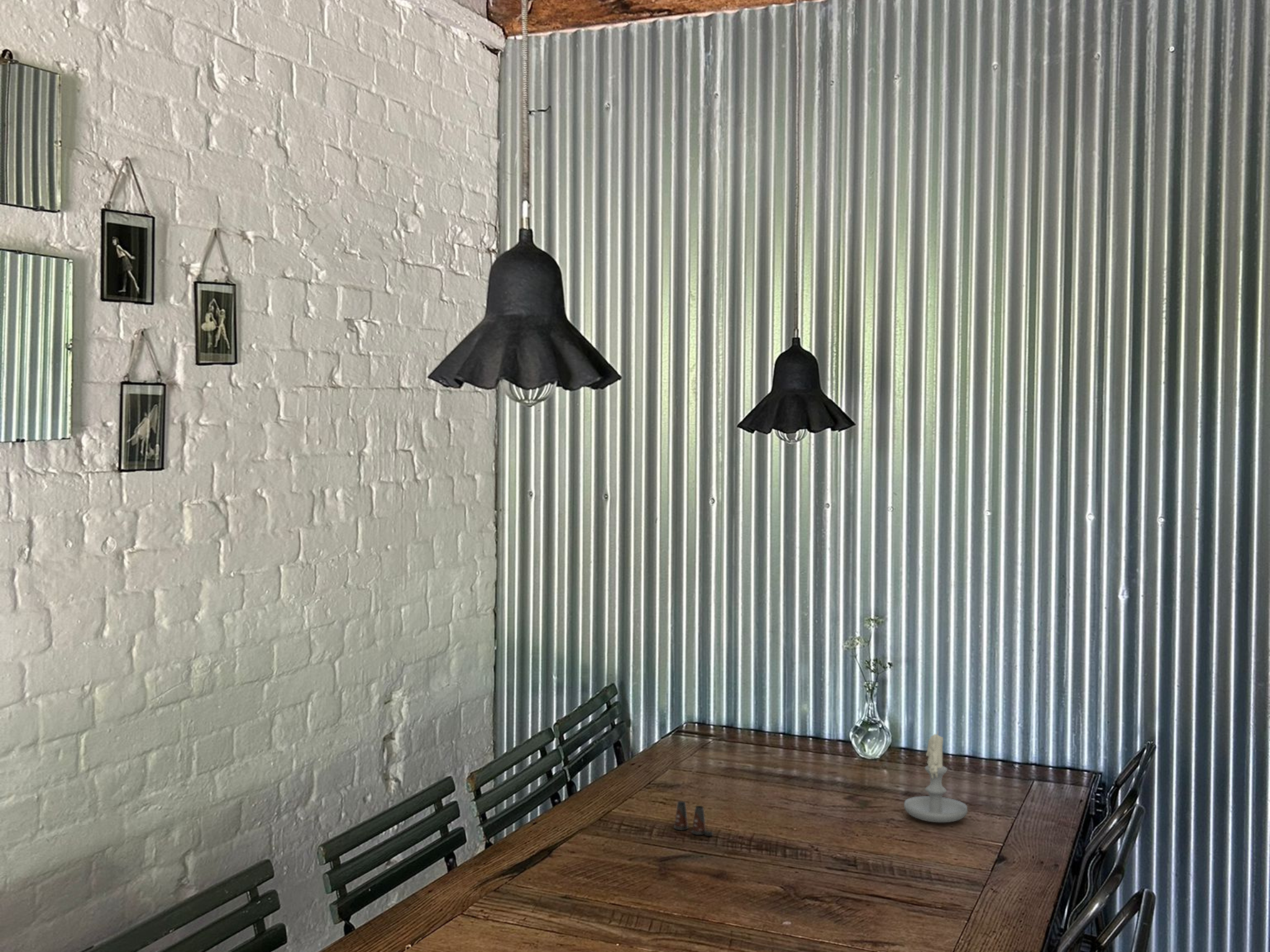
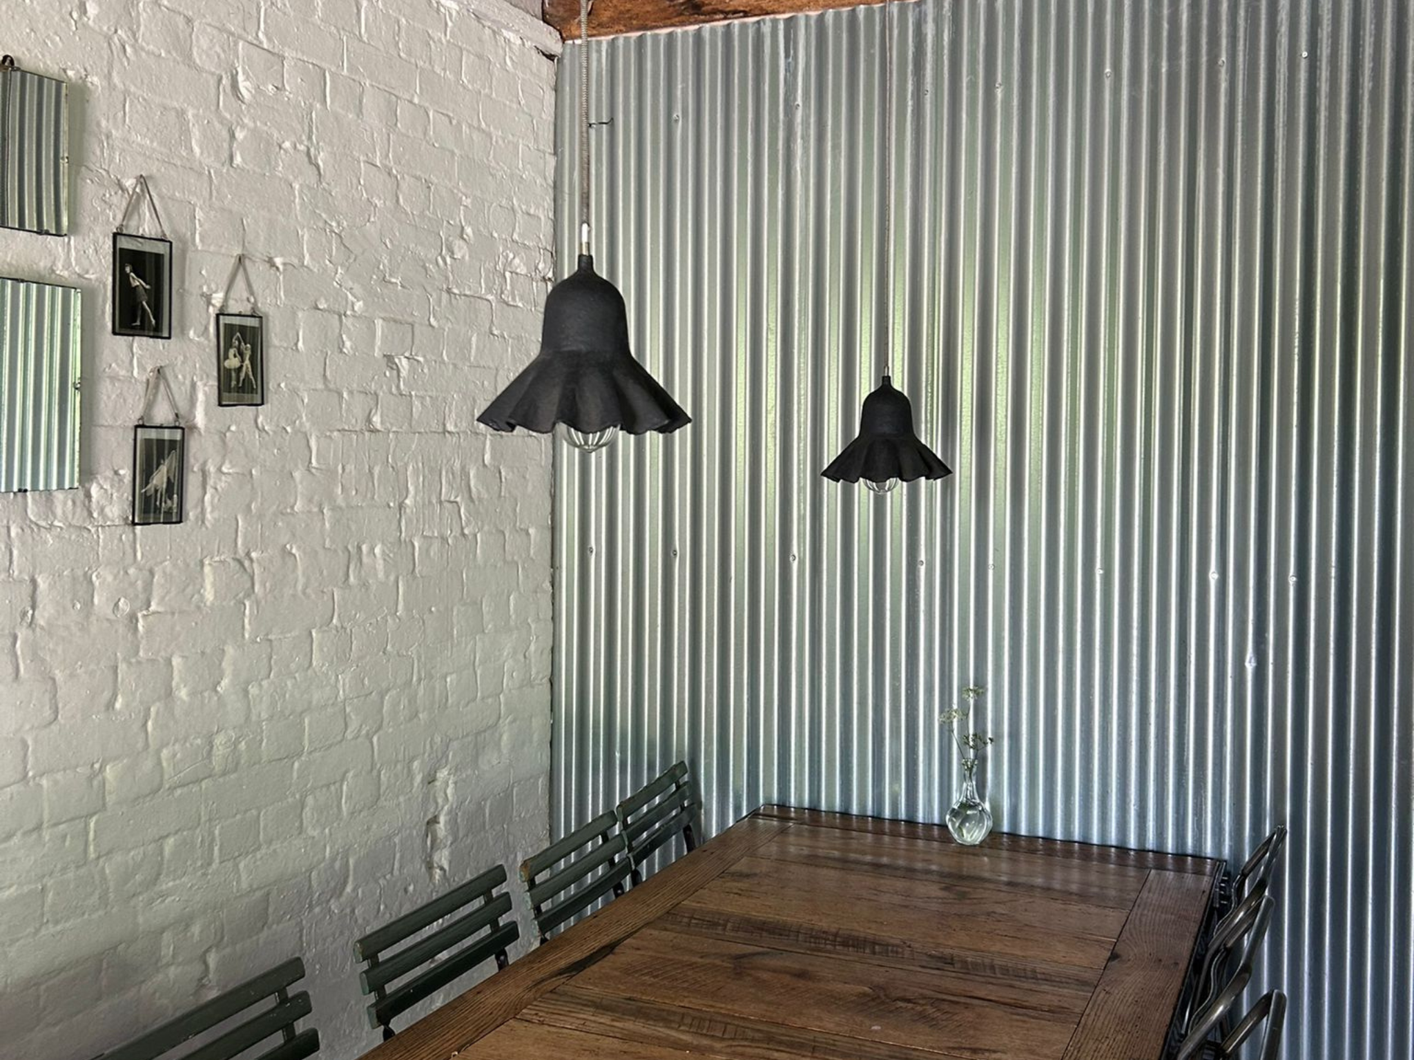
- candle (936, 774)
- salt shaker (694, 818)
